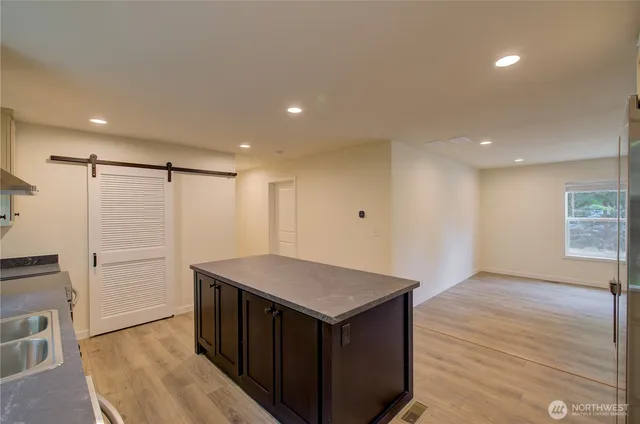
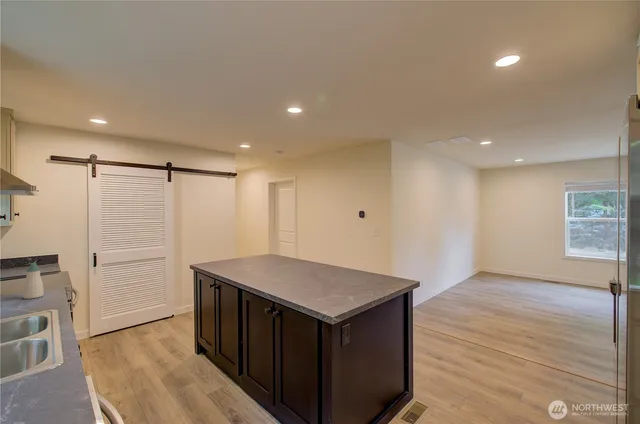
+ soap bottle (33, 280)
